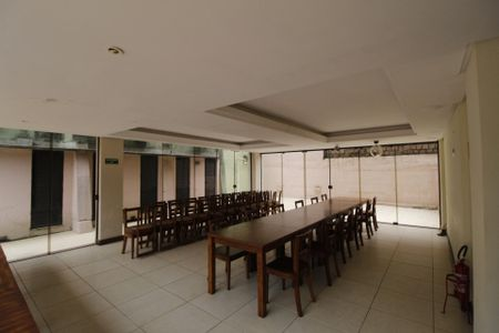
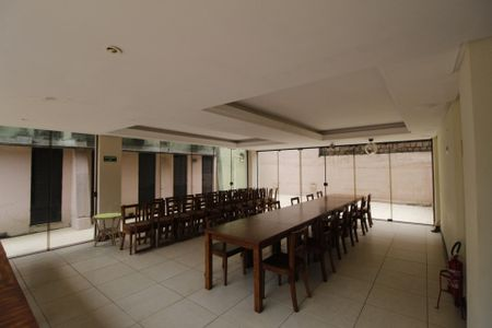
+ side table (108, 229)
